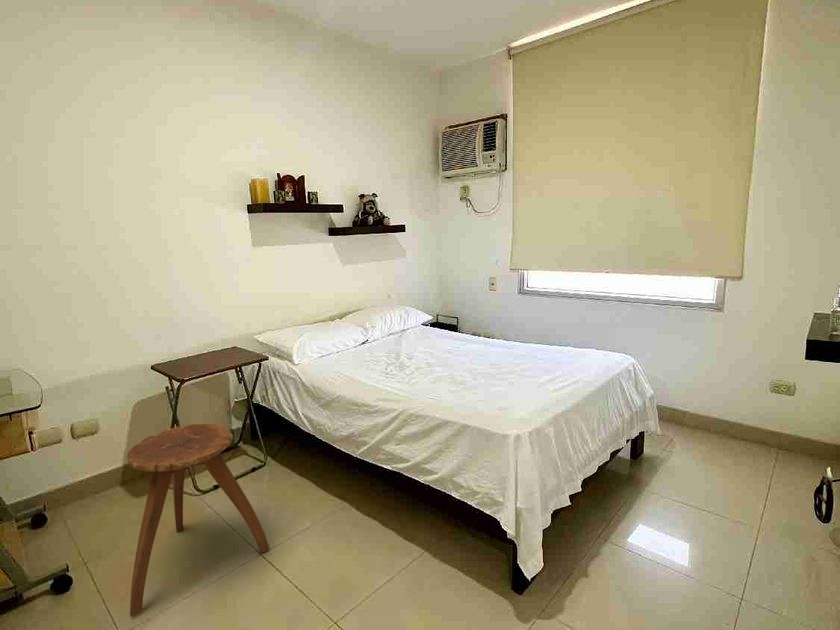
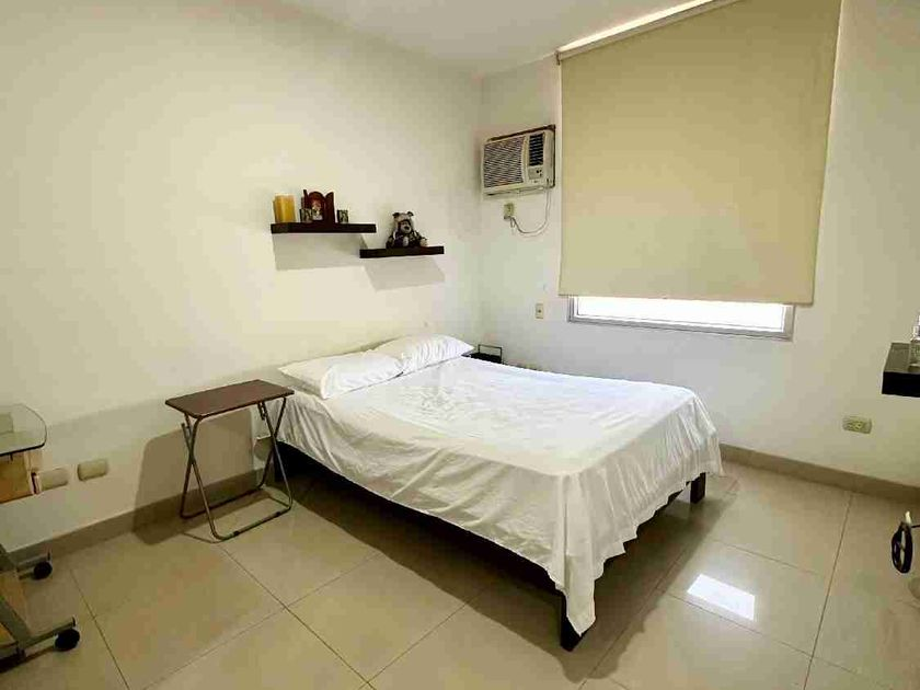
- stool (174, 508)
